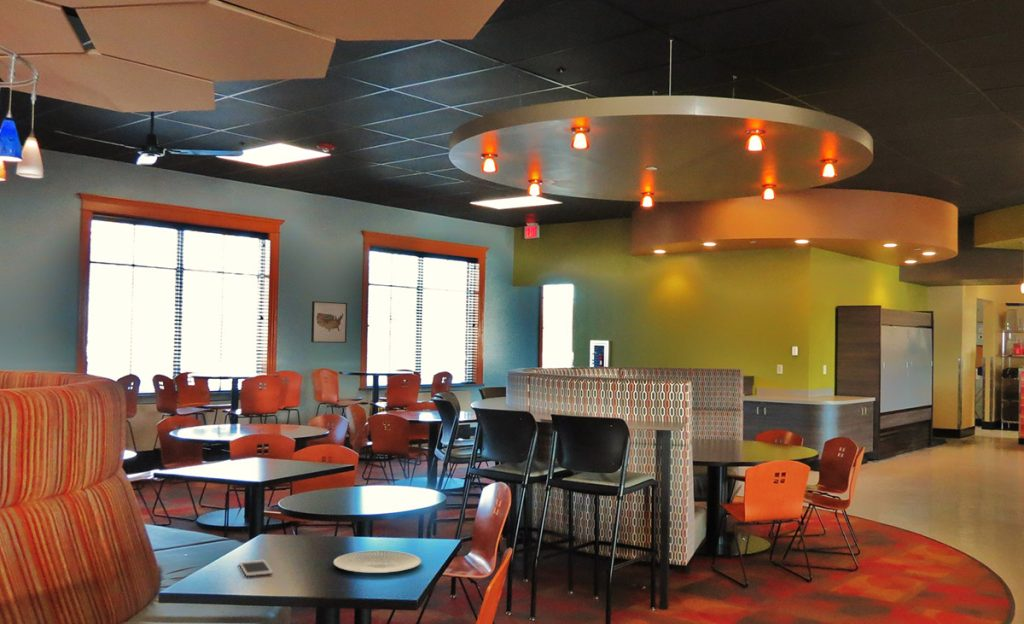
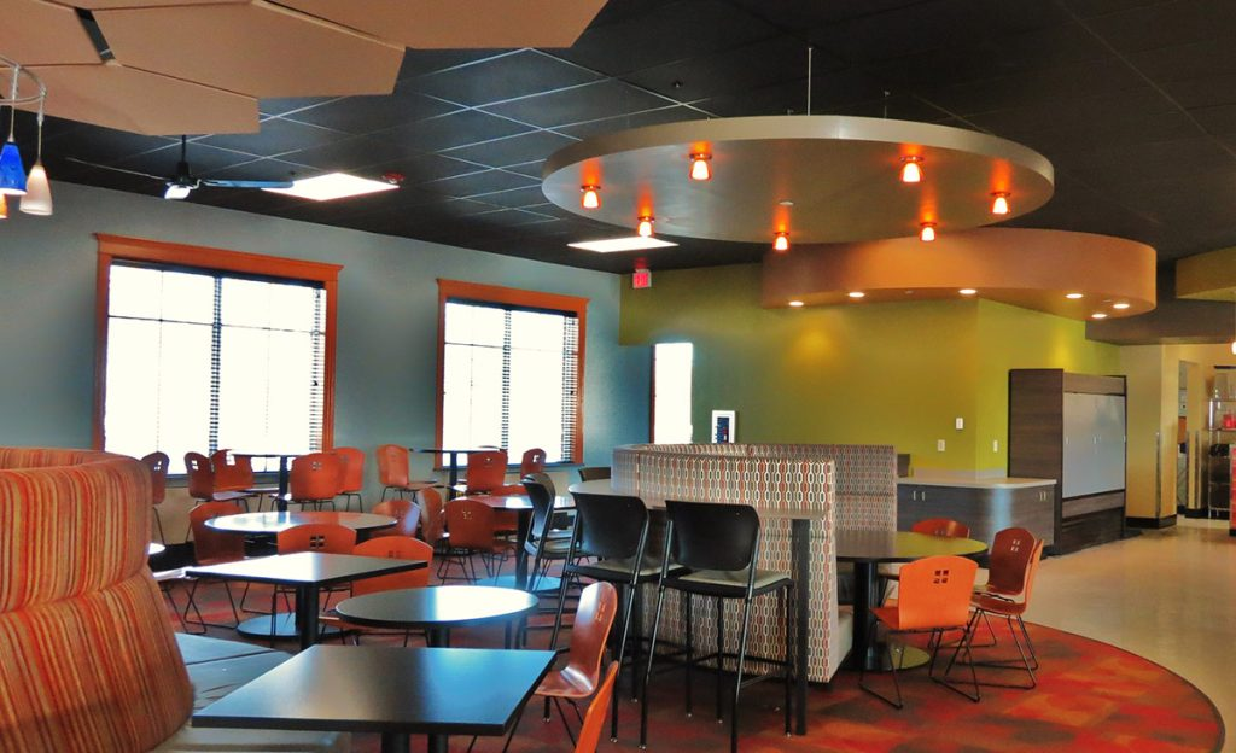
- plate (377, 562)
- cell phone (255, 567)
- wall art (329, 322)
